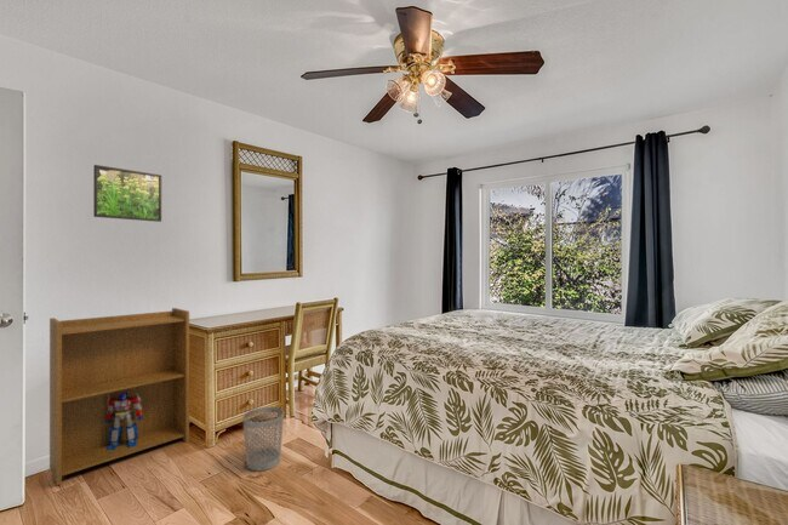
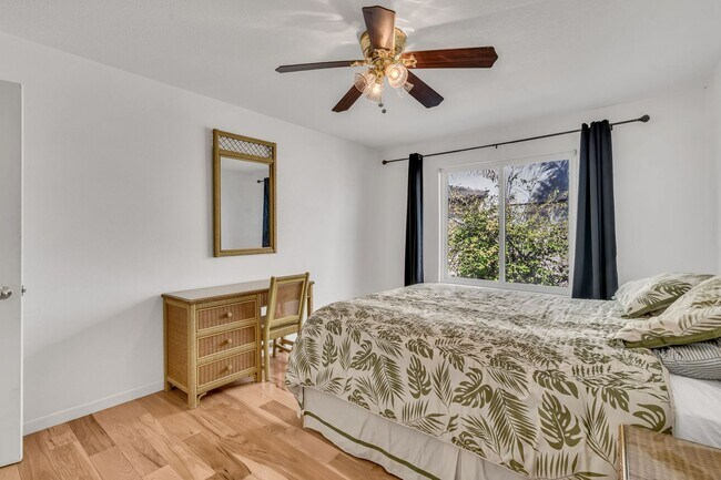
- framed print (129, 194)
- wastebasket (263, 438)
- bookshelf (124, 383)
